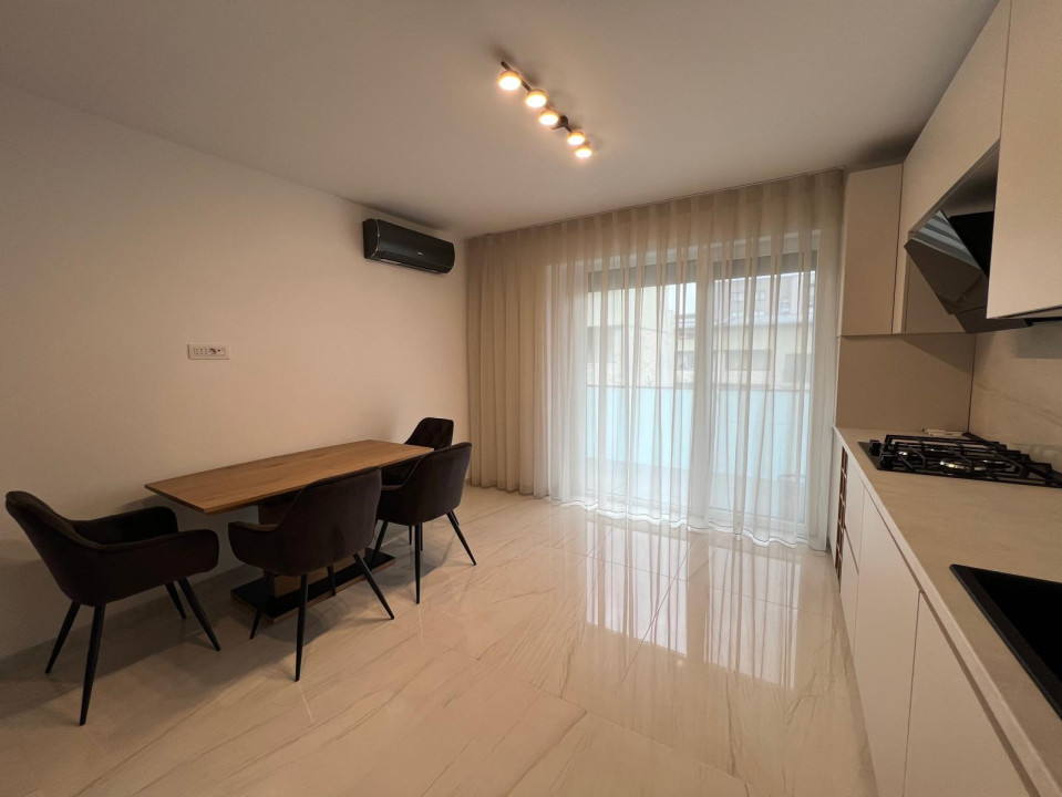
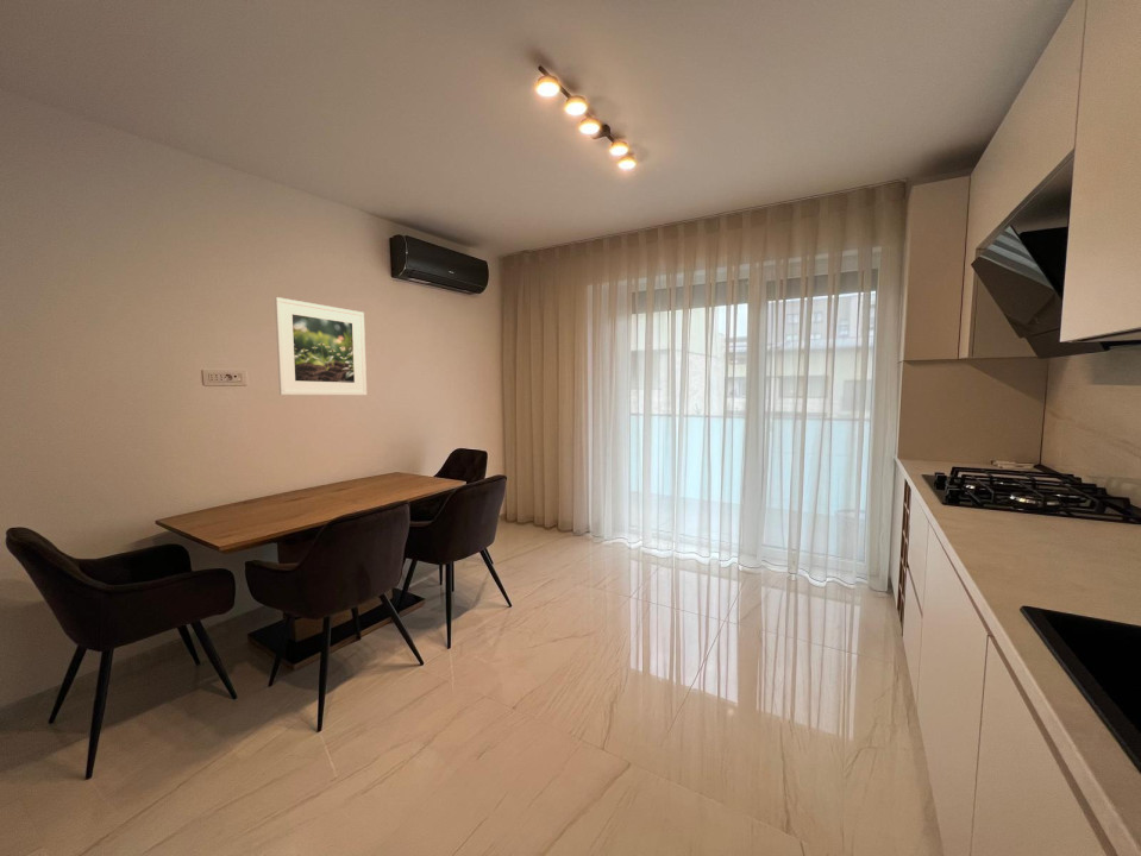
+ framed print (324, 350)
